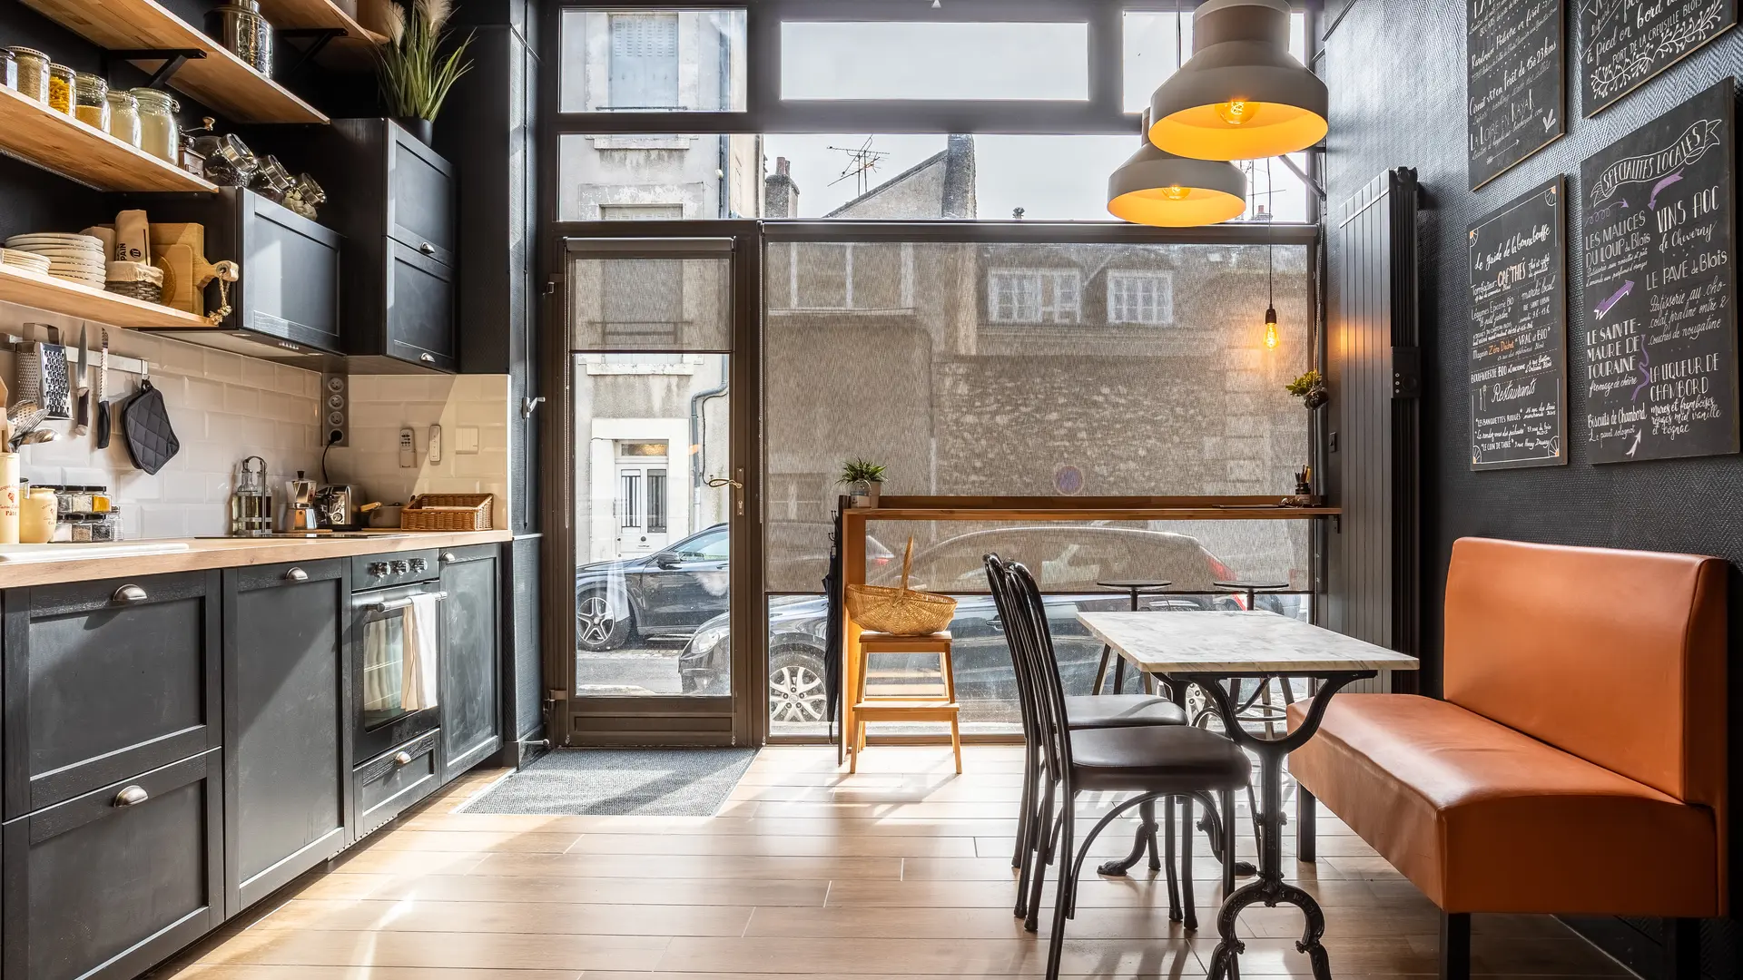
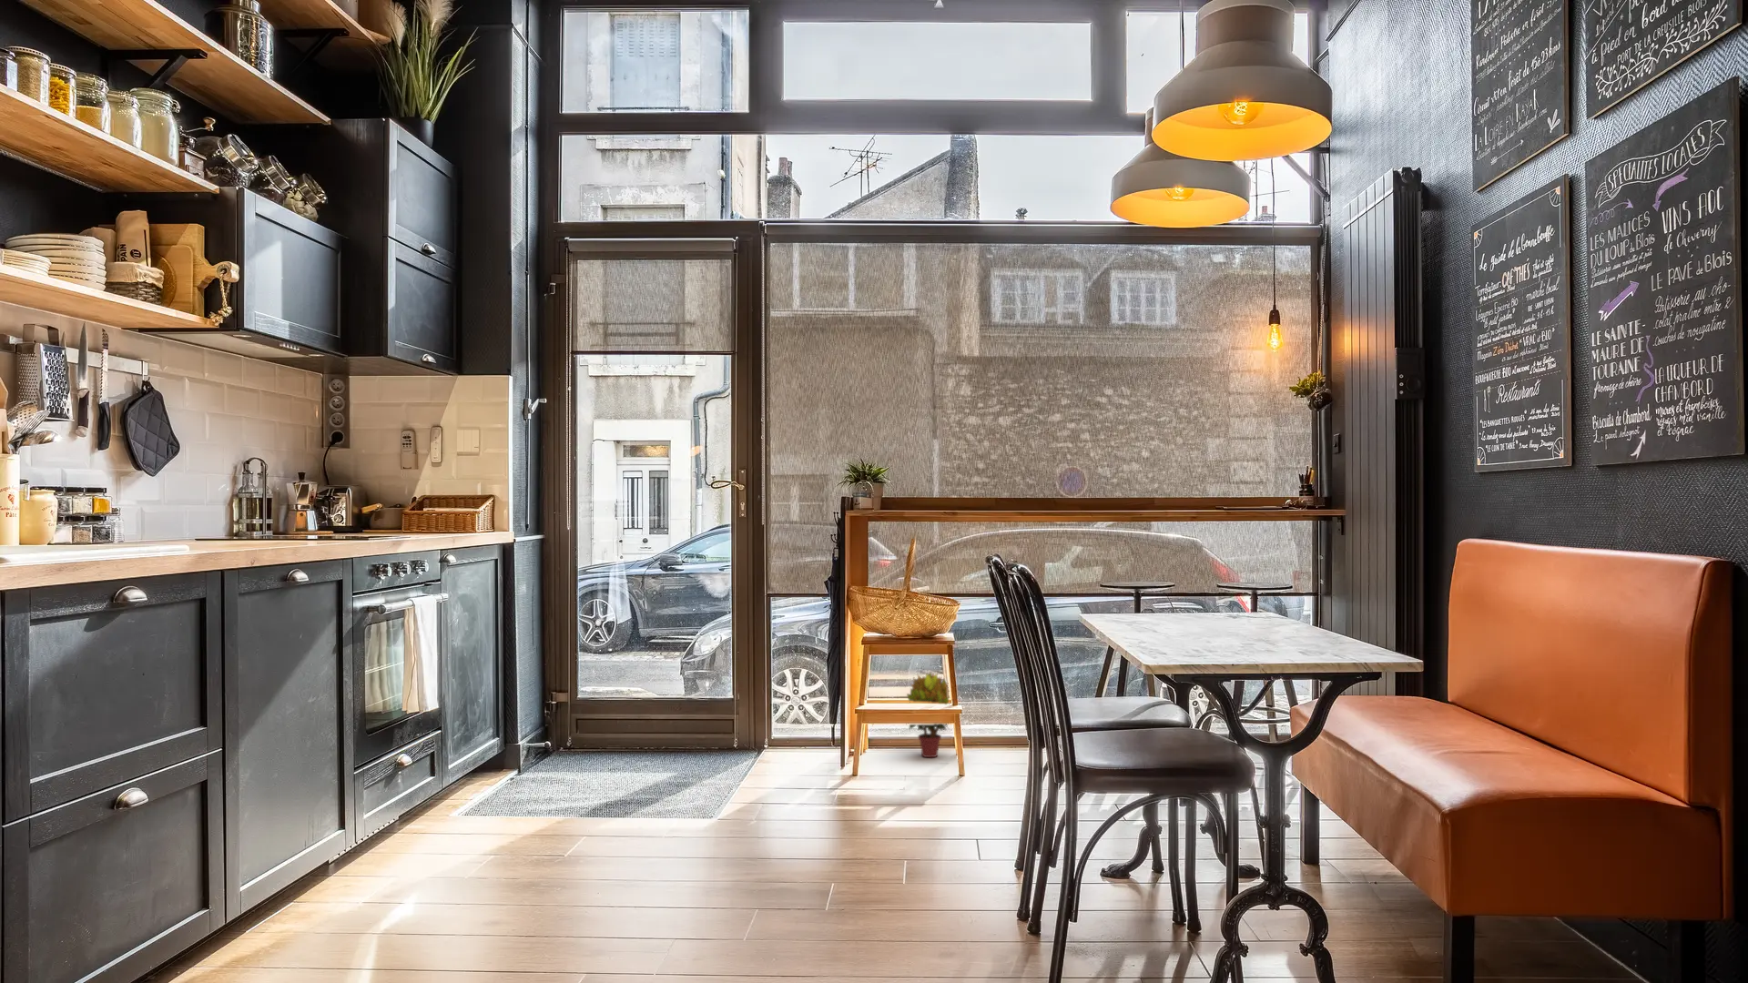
+ potted plant (934, 724)
